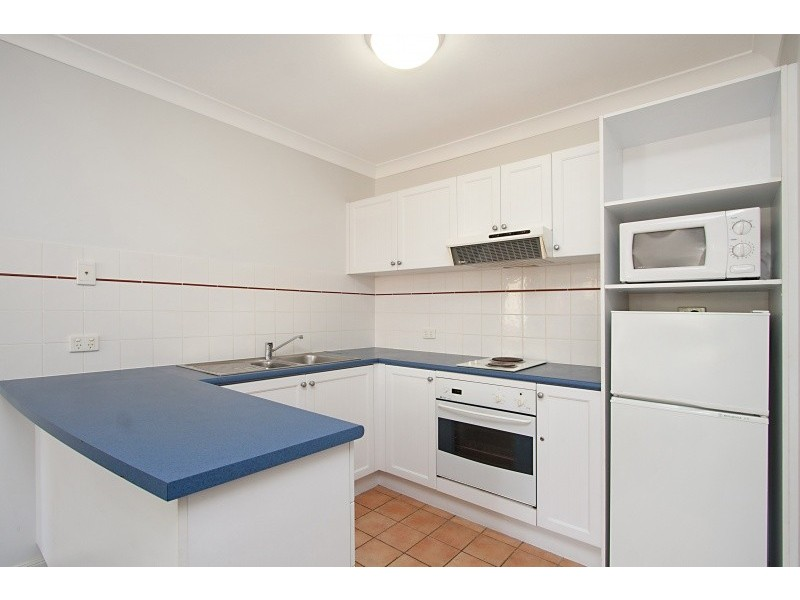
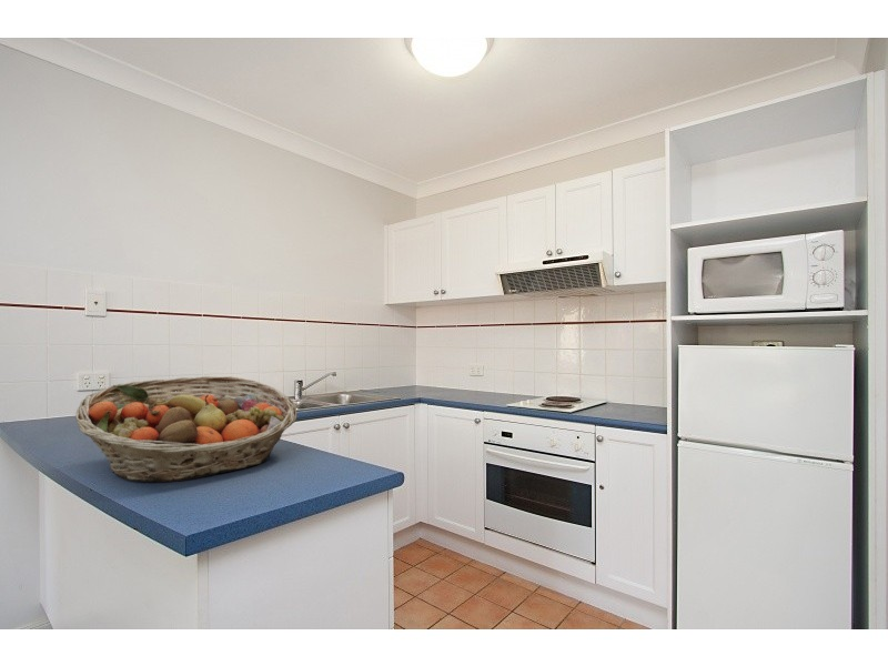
+ fruit basket (196, 422)
